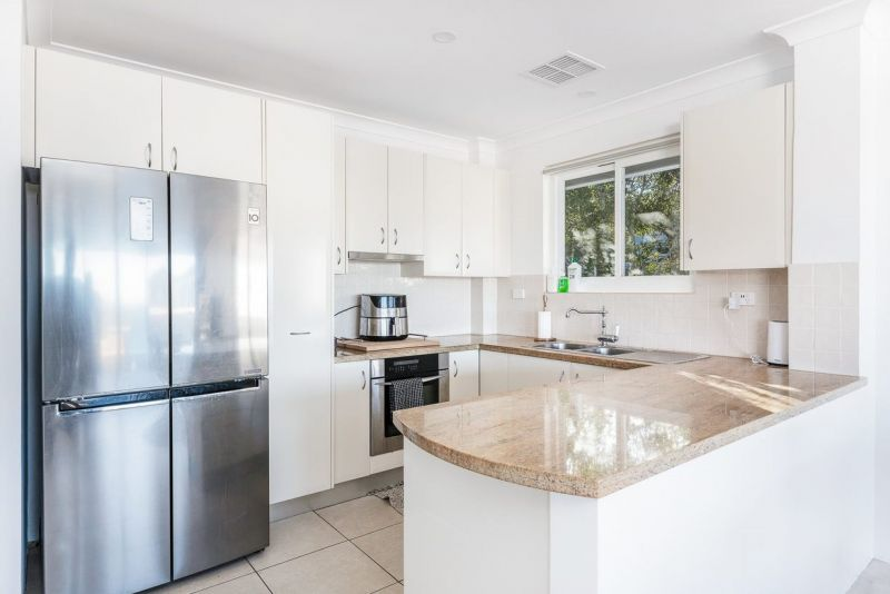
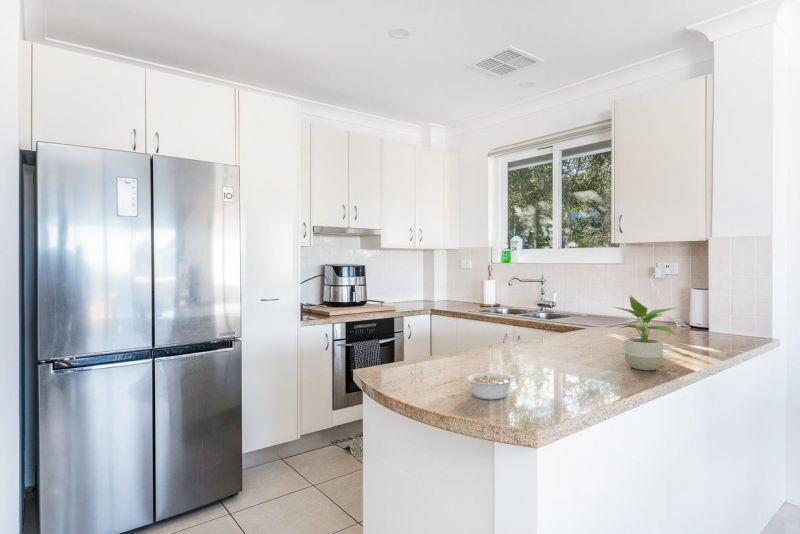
+ potted plant (644, 332)
+ legume (491, 384)
